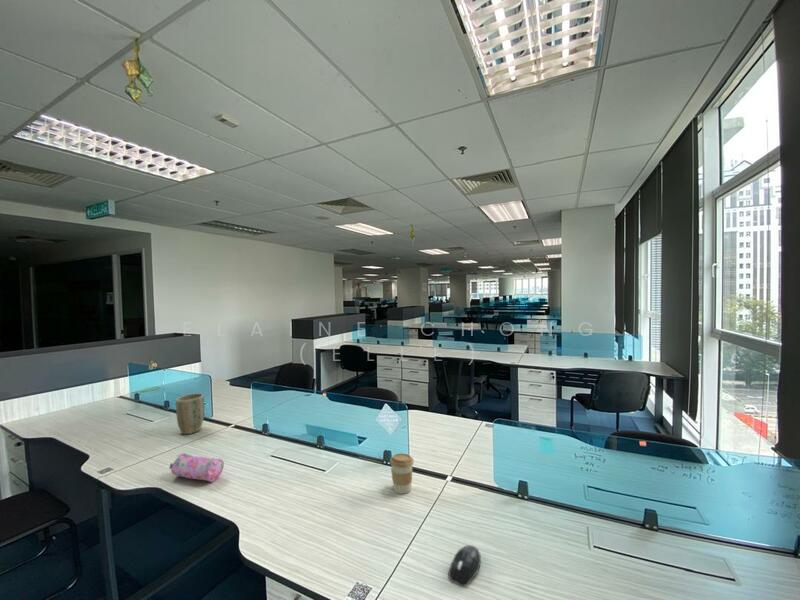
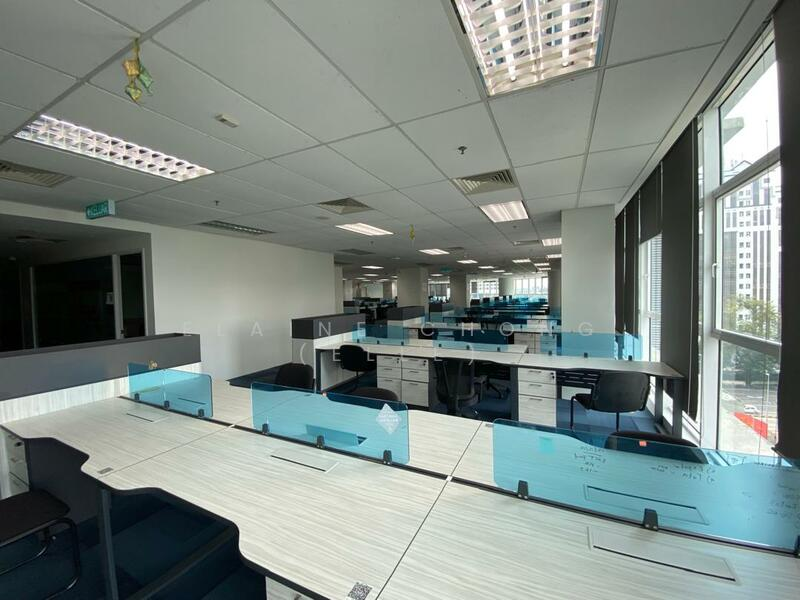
- plant pot (190, 413)
- coffee cup (402, 472)
- pencil case (197, 466)
- mouse (466, 559)
